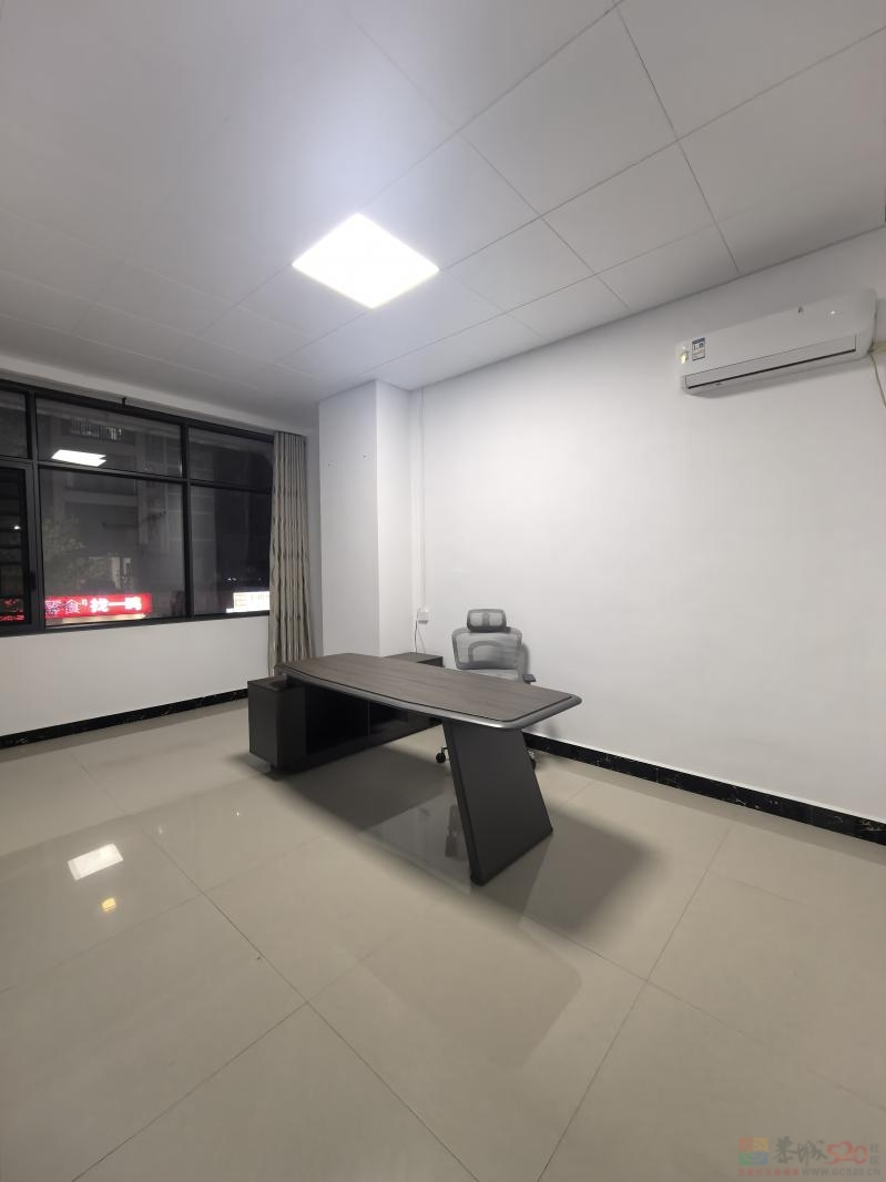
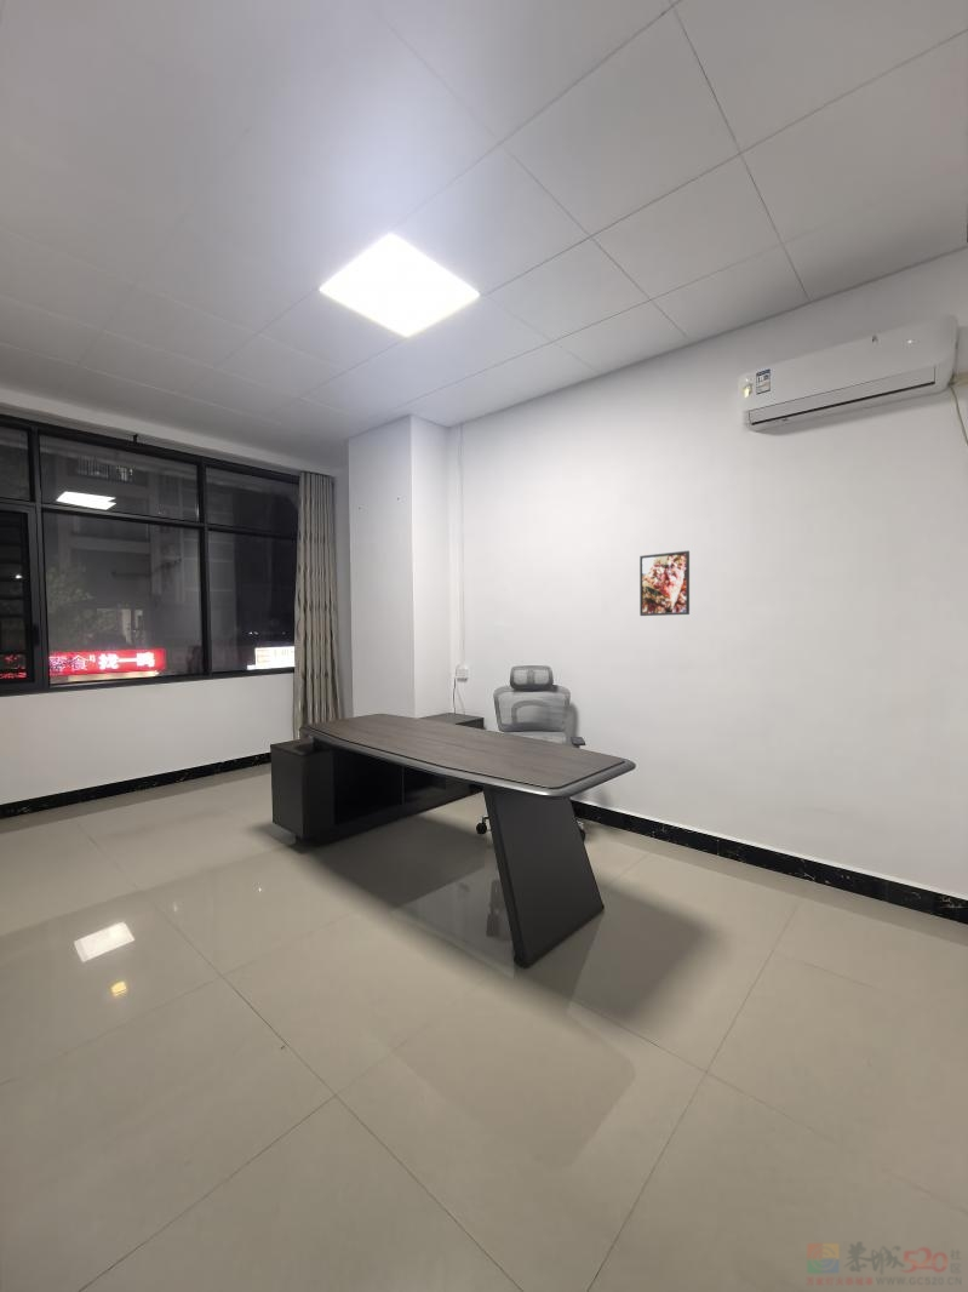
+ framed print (664, 584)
